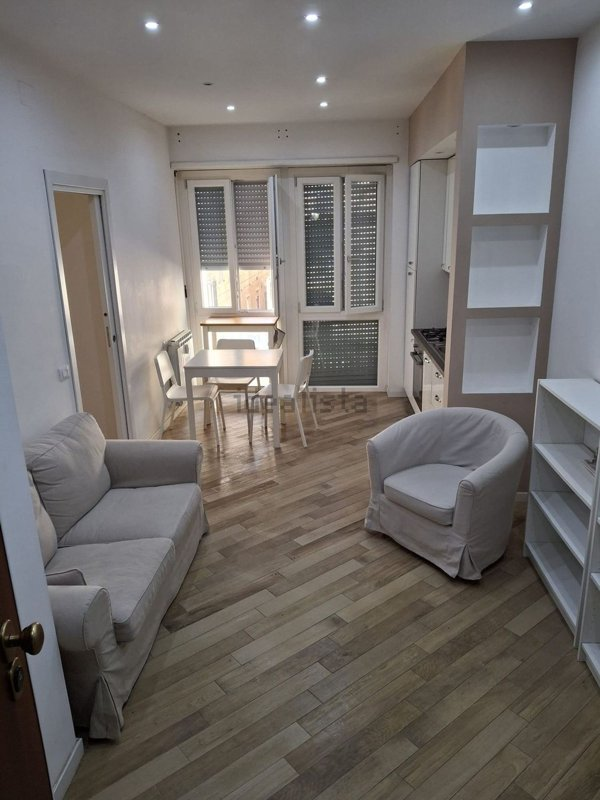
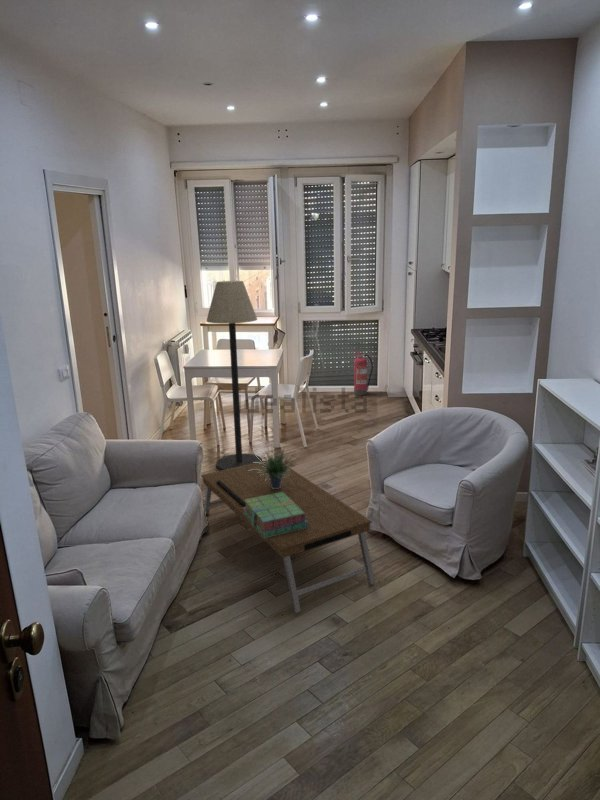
+ potted plant (272, 461)
+ stack of books (274, 510)
+ coffee table (280, 534)
+ fire extinguisher (362, 372)
+ floor lamp (234, 376)
